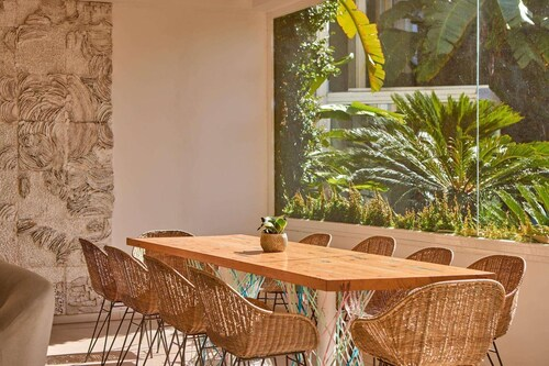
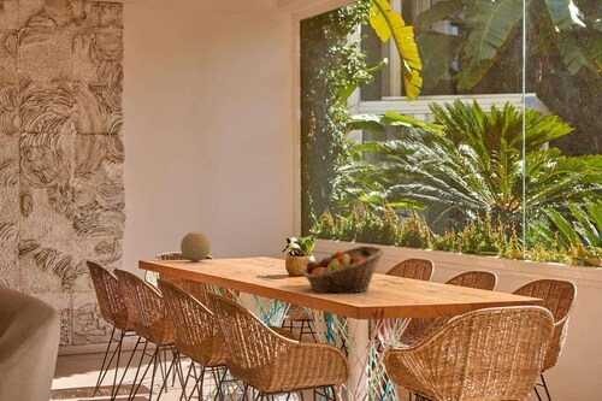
+ decorative orb (195, 246)
+ fruit basket (343, 269)
